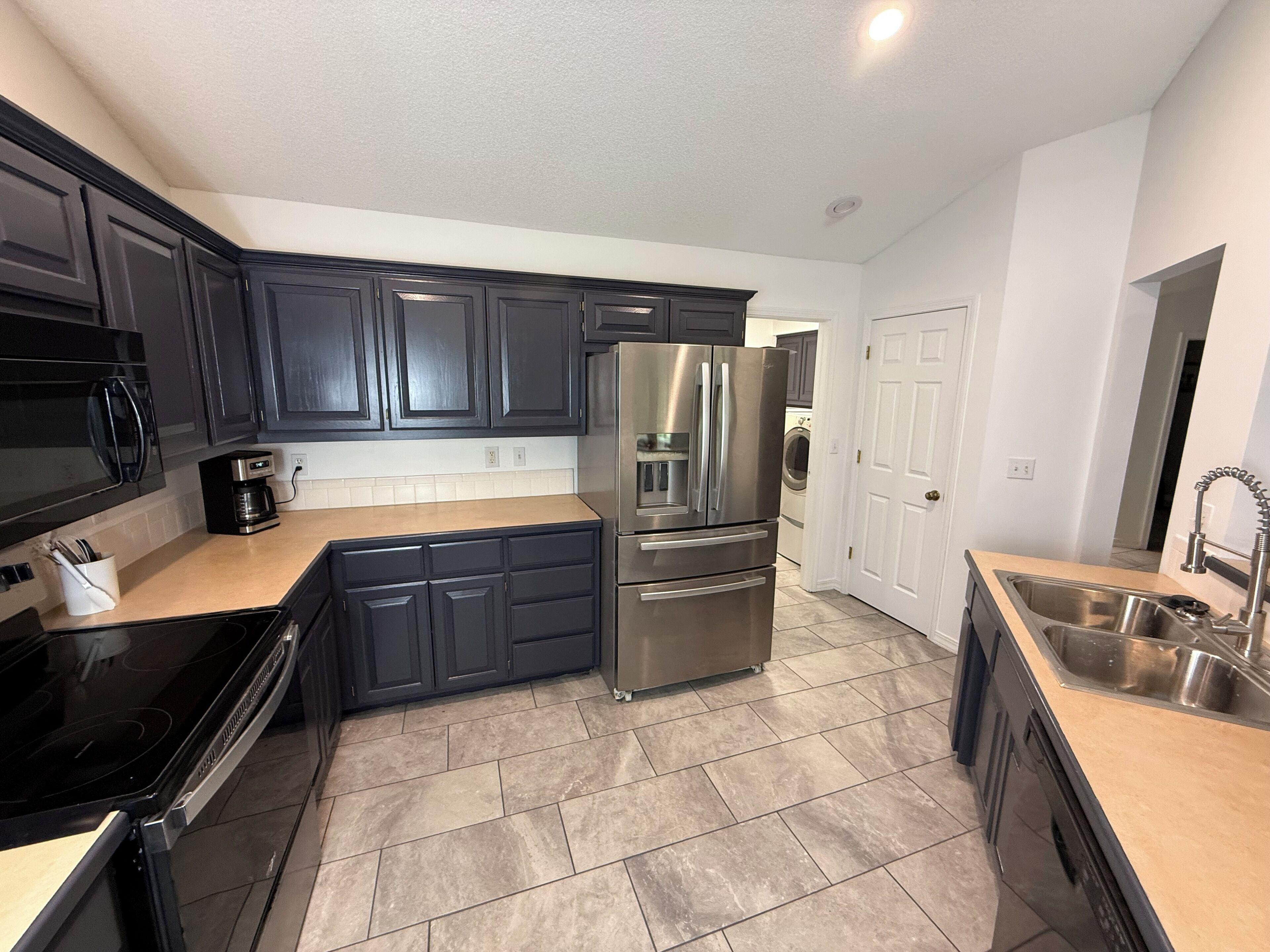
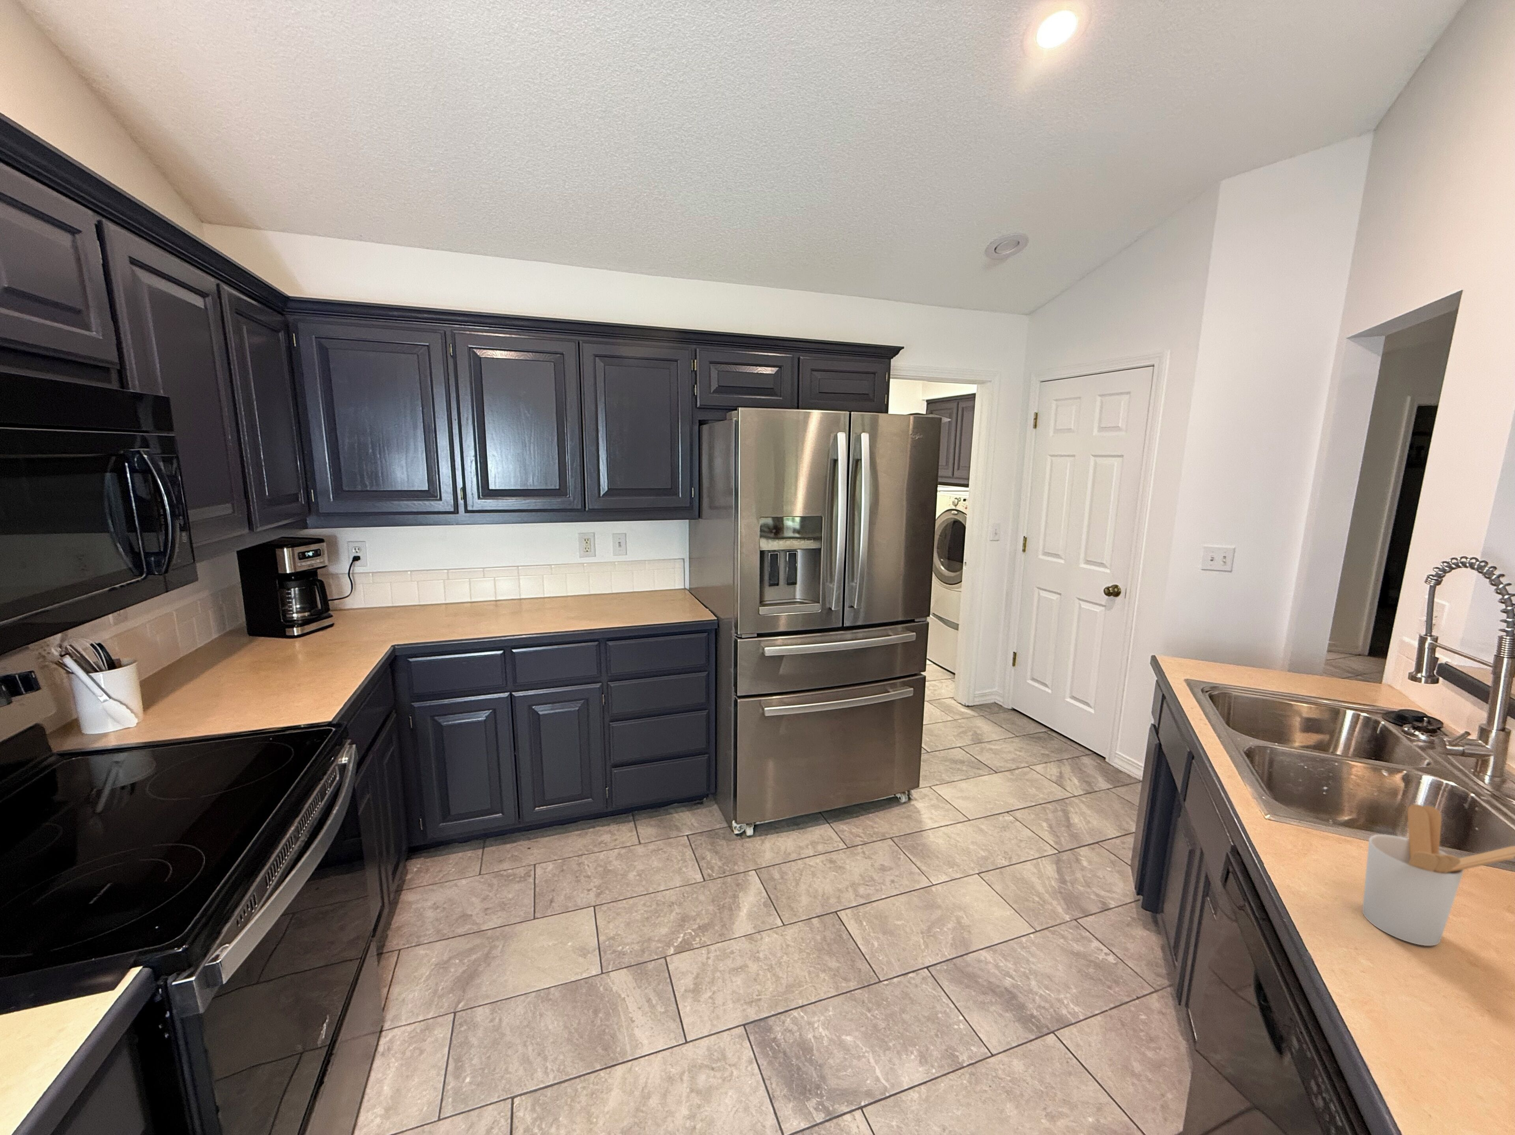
+ utensil holder (1436, 881)
